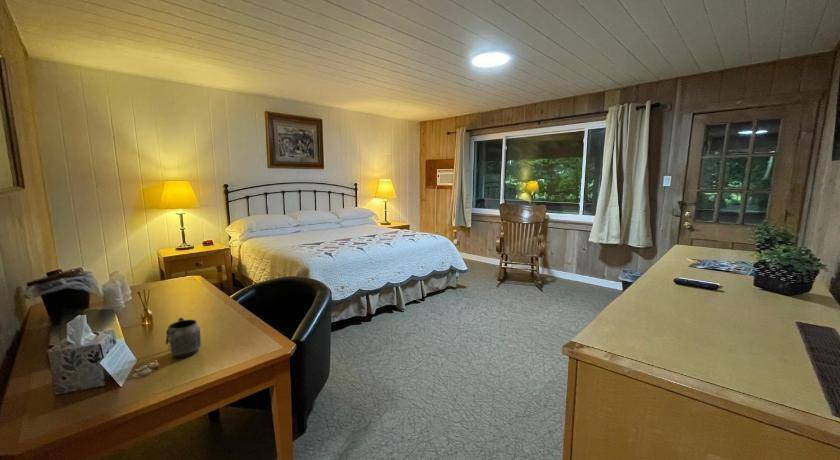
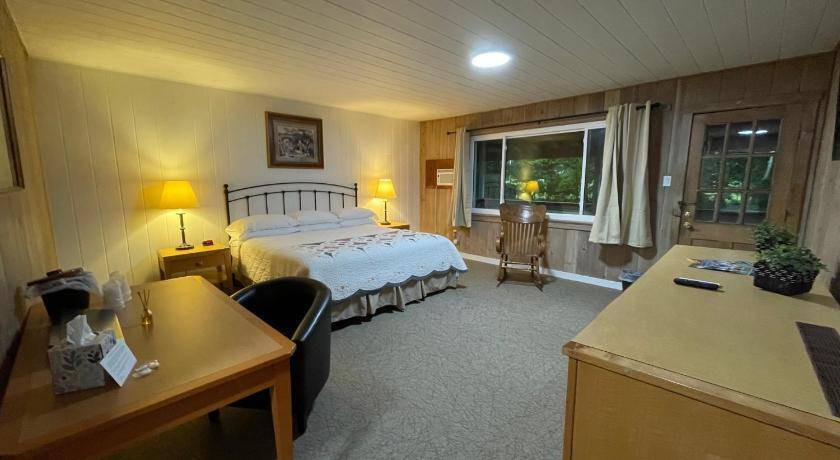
- mug (182, 336)
